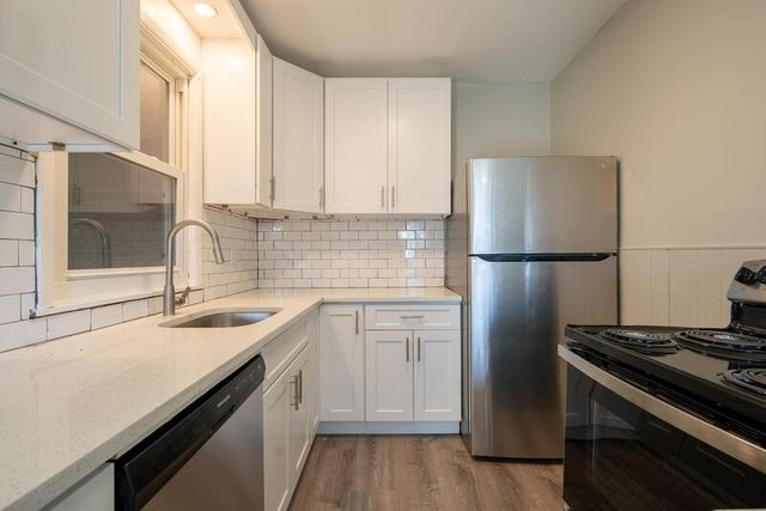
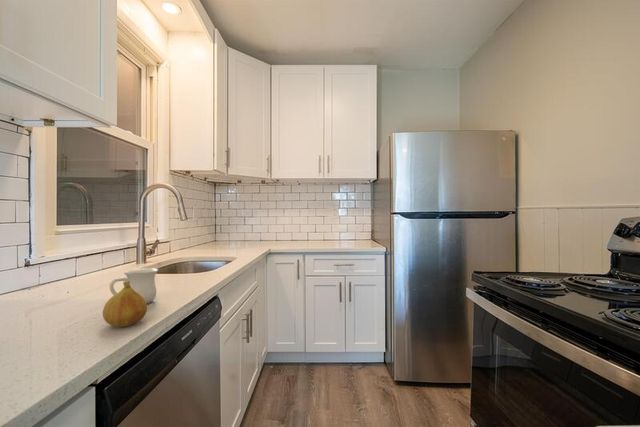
+ fruit (125, 302)
+ mug (134, 287)
